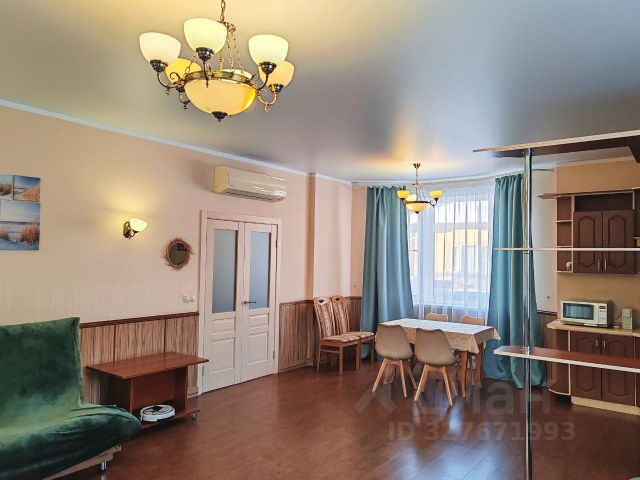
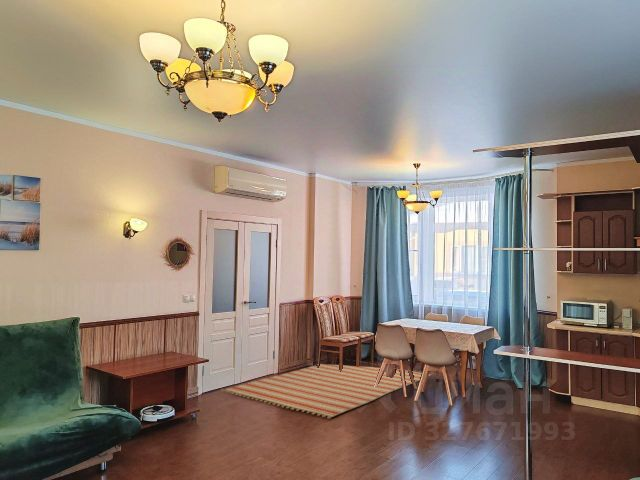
+ rug (335, 381)
